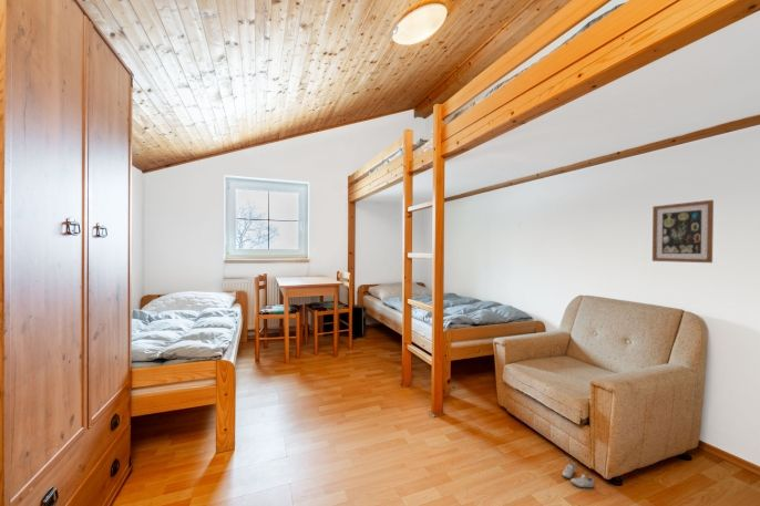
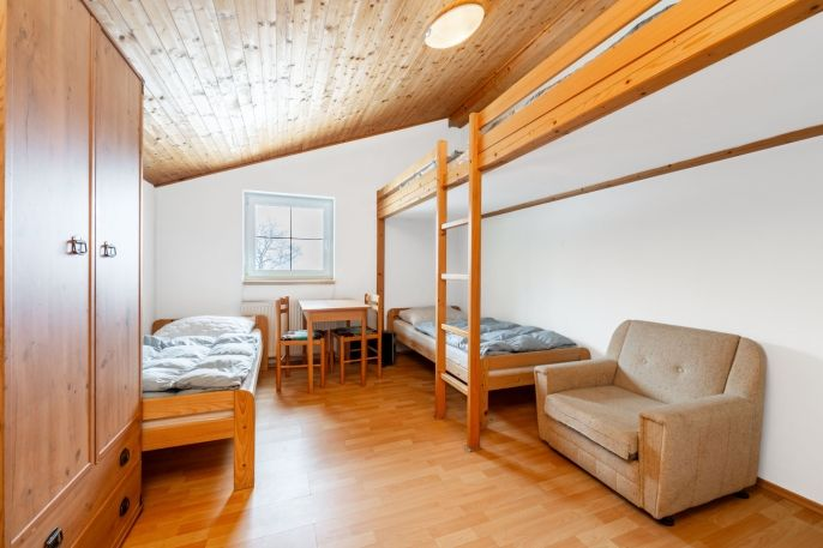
- sneaker (574, 473)
- wall art (680, 233)
